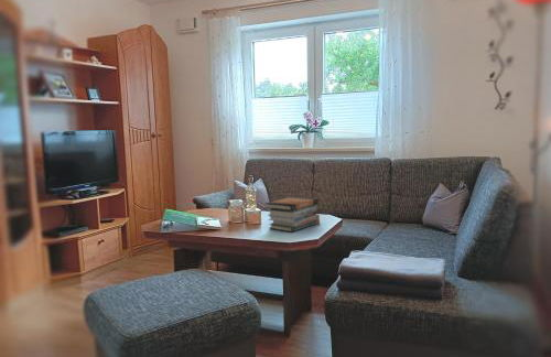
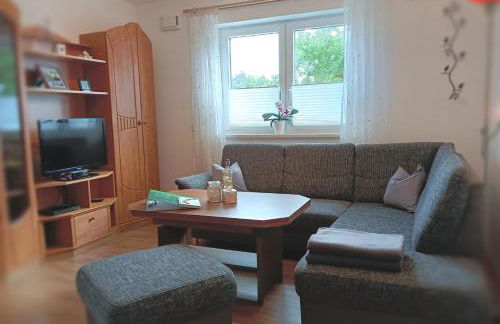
- book stack (293, 213)
